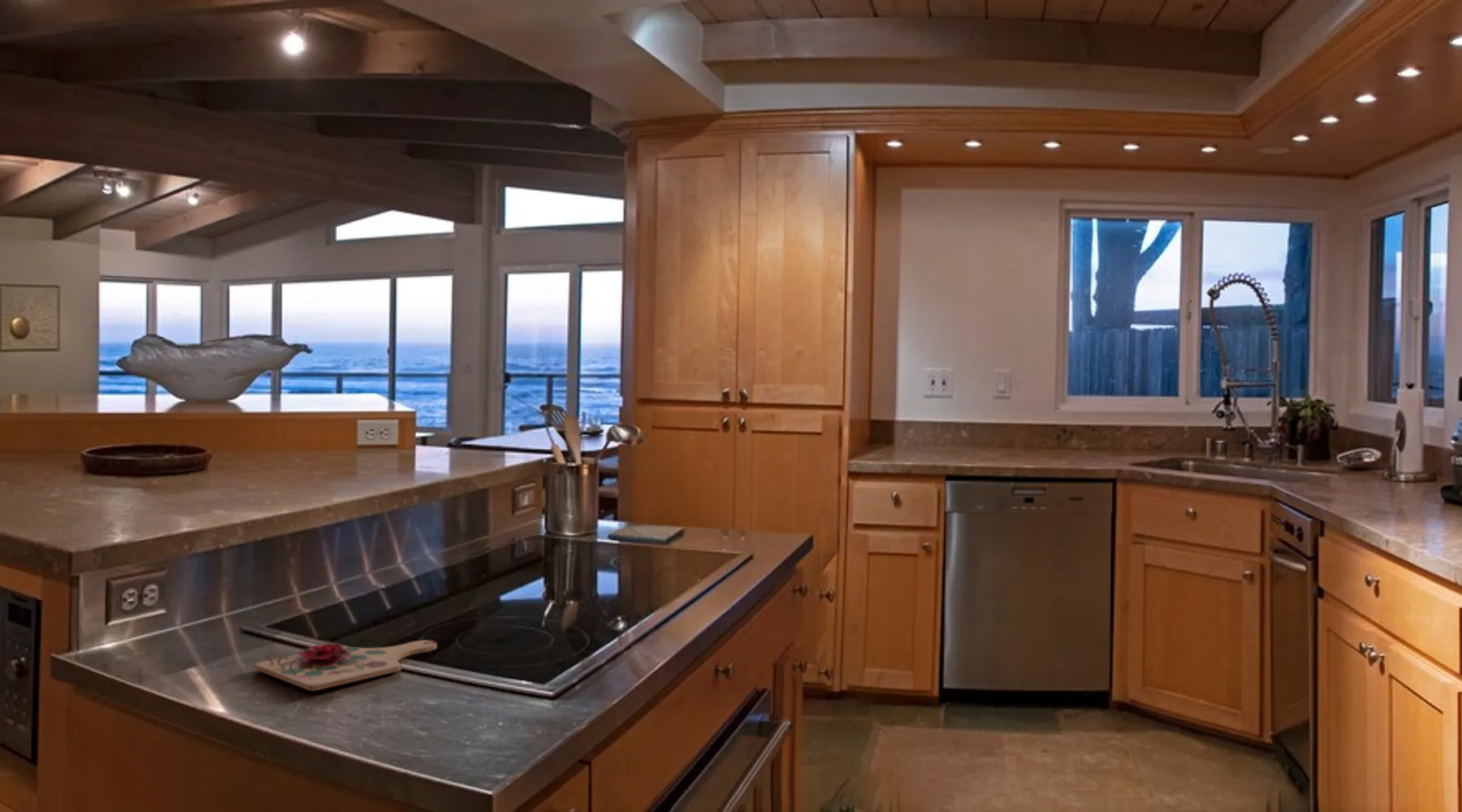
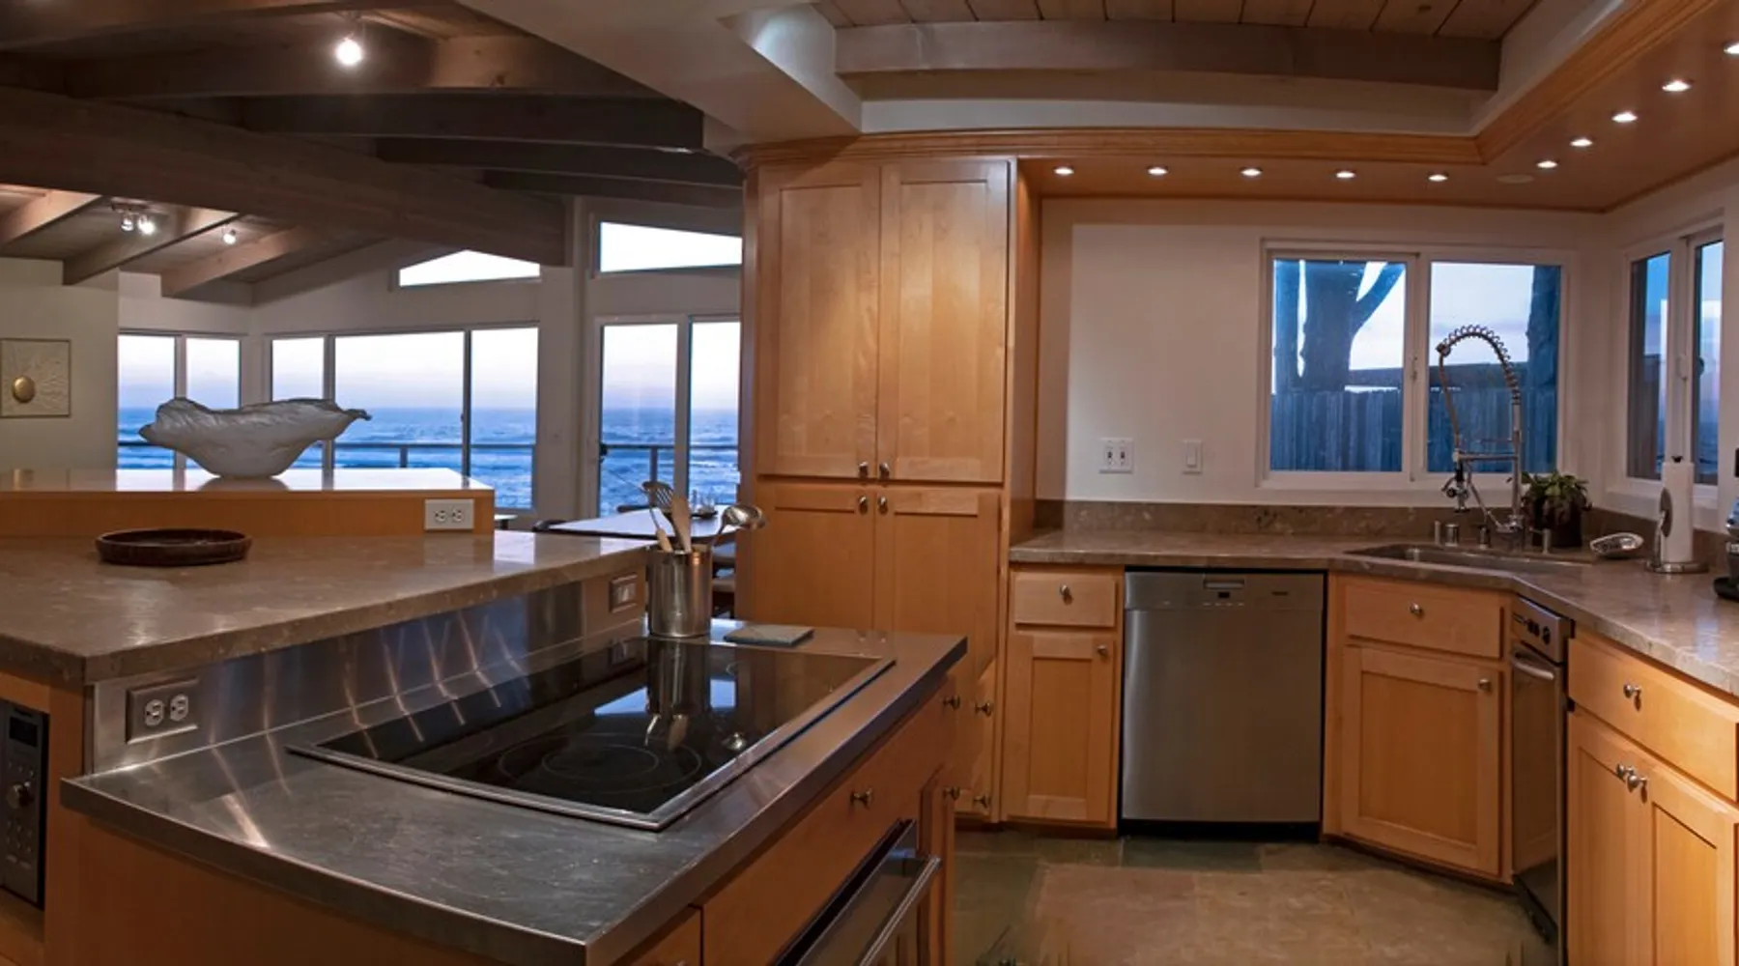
- cutting board (362, 652)
